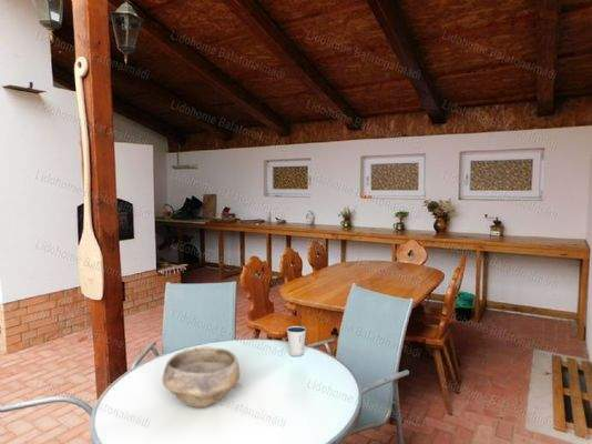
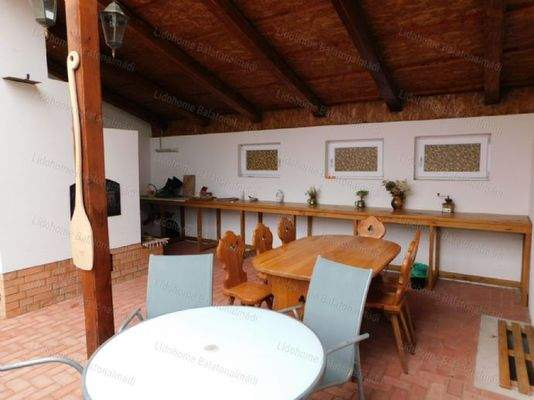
- bowl (202, 380)
- dixie cup (296, 341)
